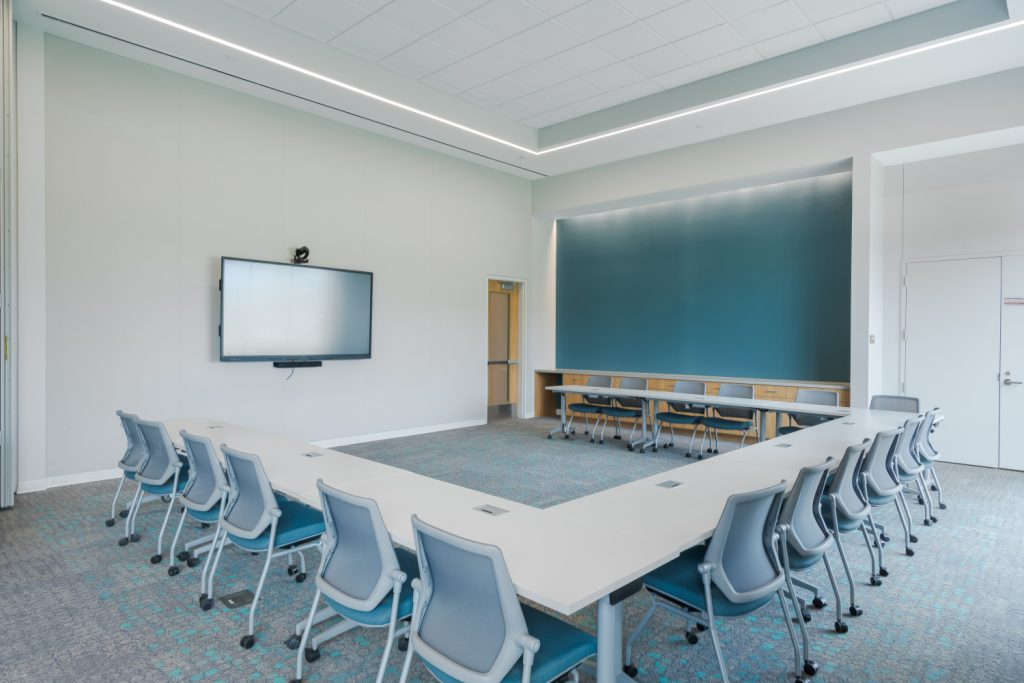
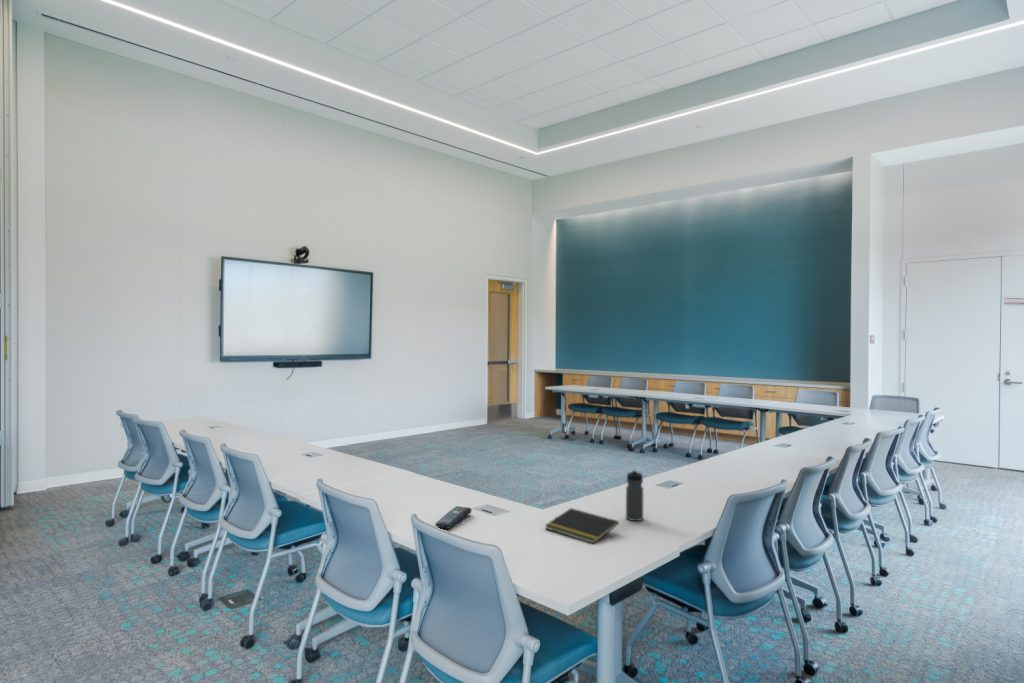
+ remote control (454, 516)
+ water bottle (634, 494)
+ notepad (581, 524)
